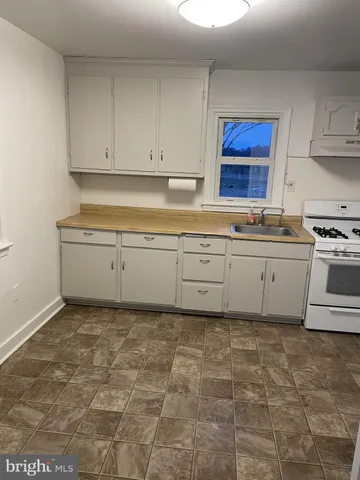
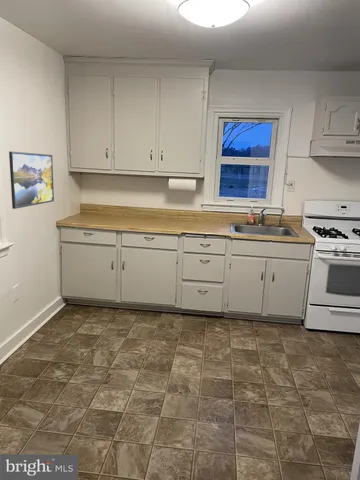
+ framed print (34, 179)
